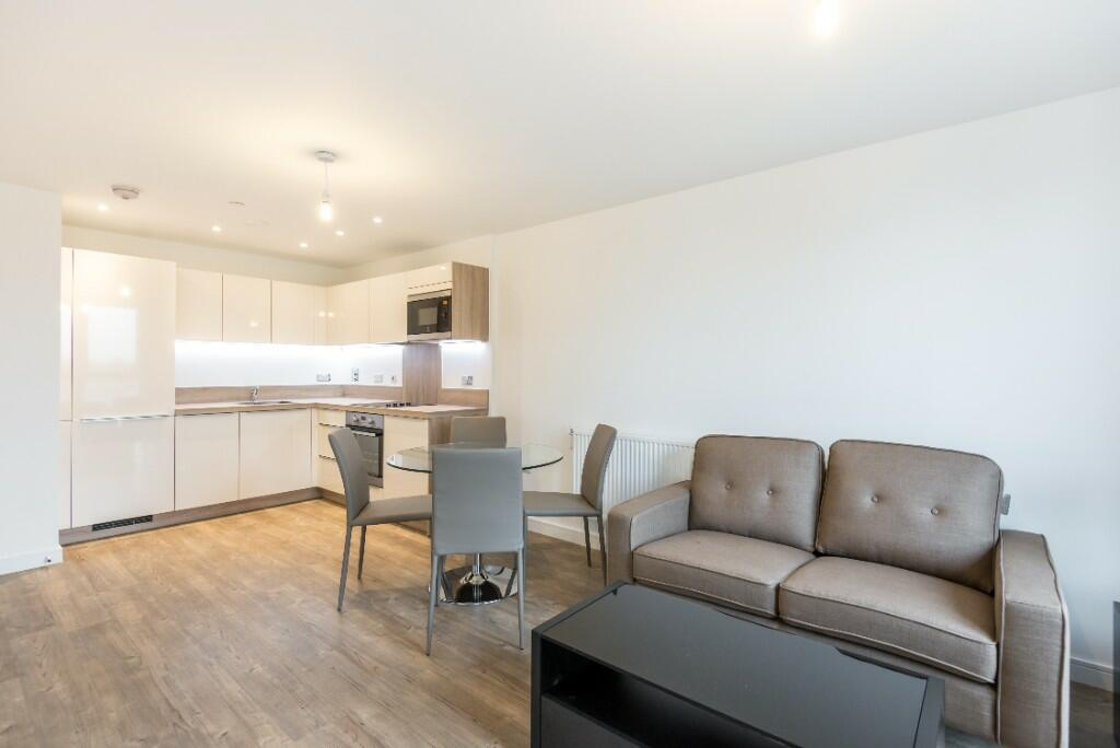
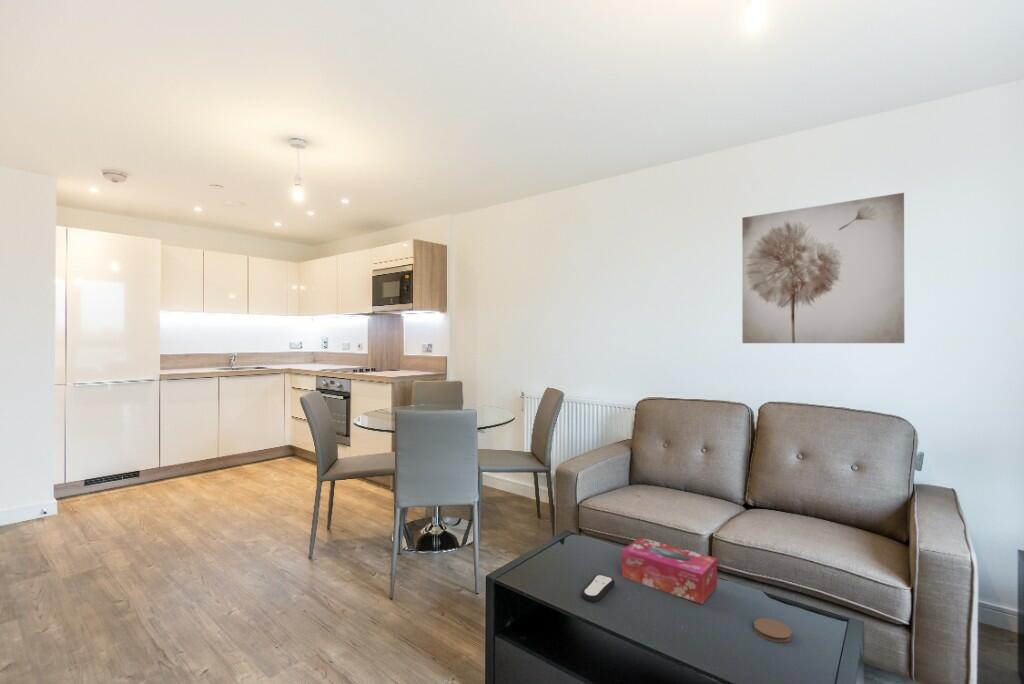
+ tissue box (668, 567)
+ coaster (772, 629)
+ wall art (816, 274)
+ remote control (597, 587)
